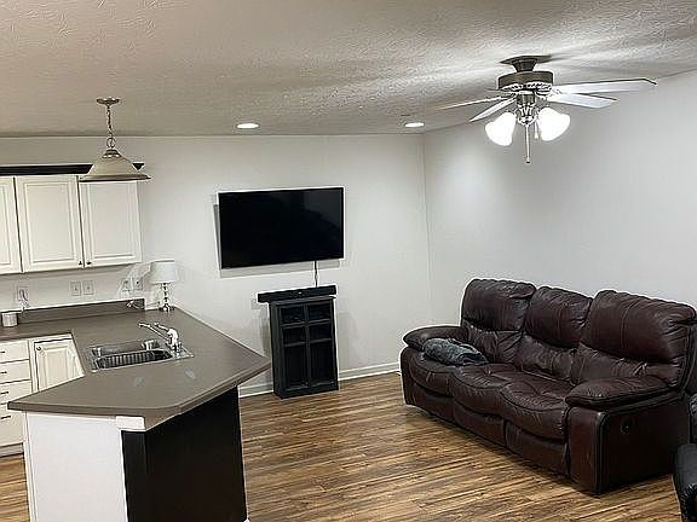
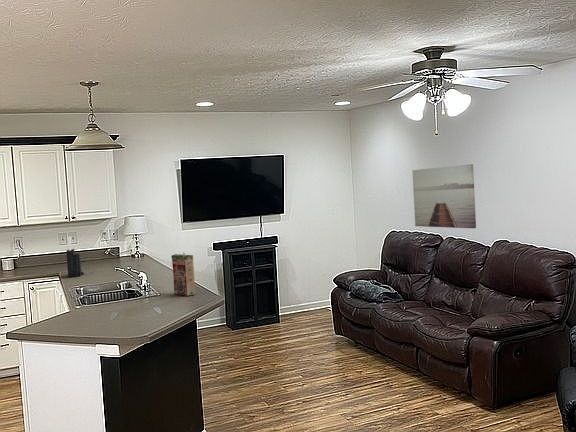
+ cereal box (183, 273)
+ wall art (442, 197)
+ knife block (75, 256)
